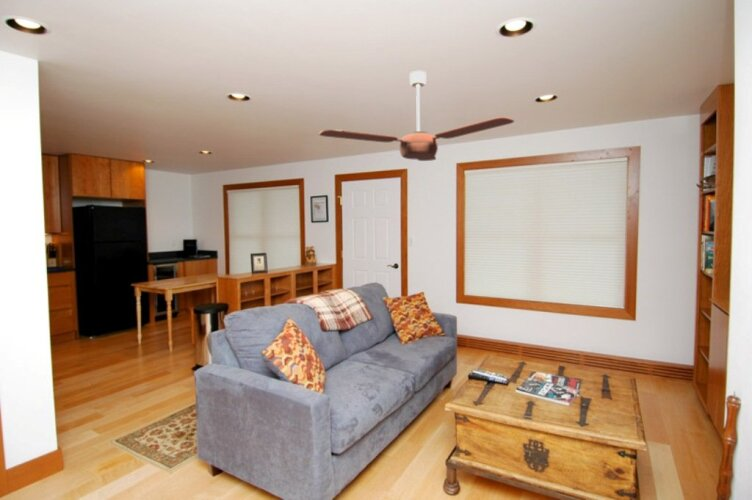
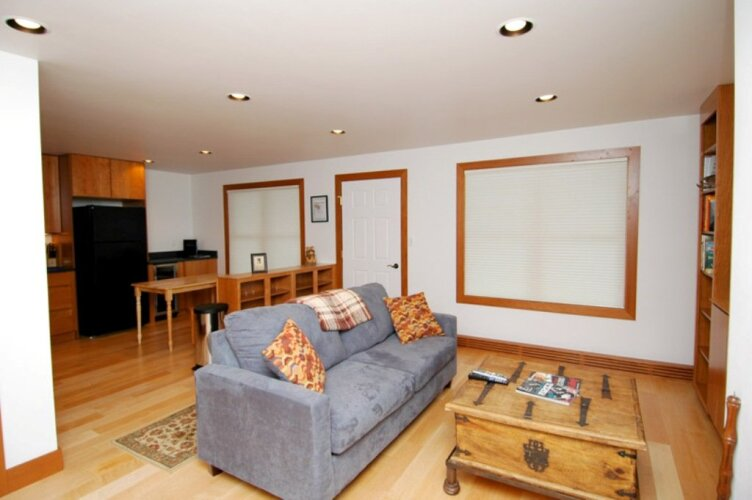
- ceiling fan (417, 119)
